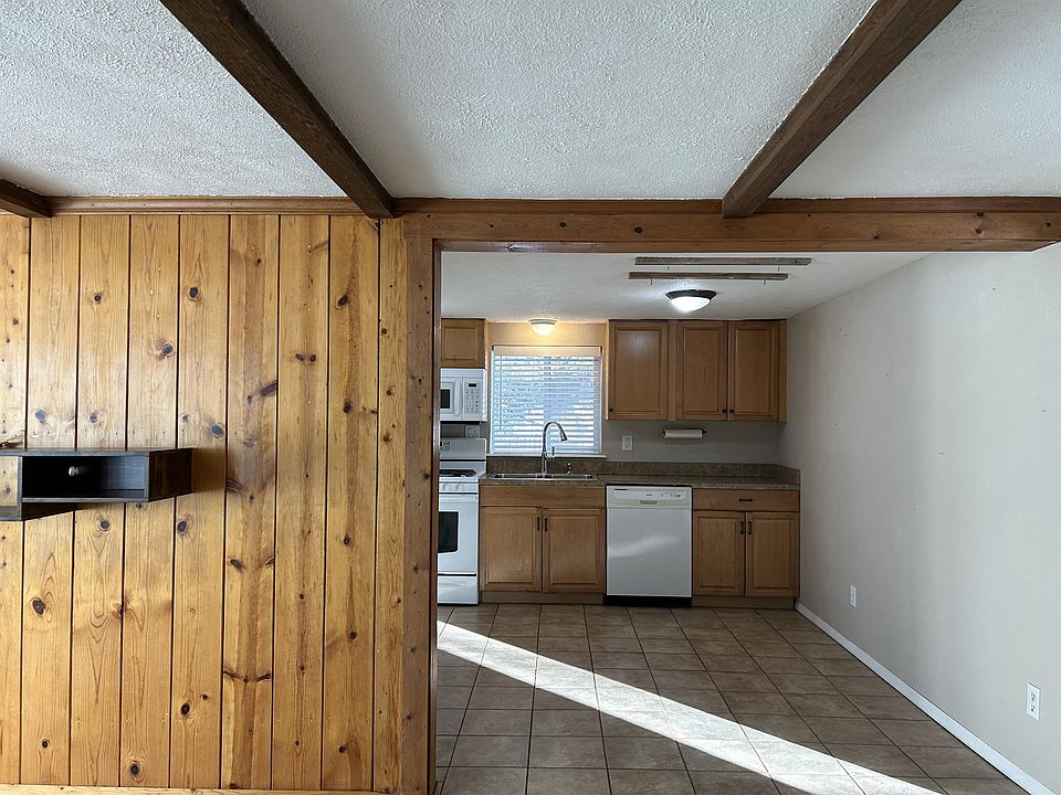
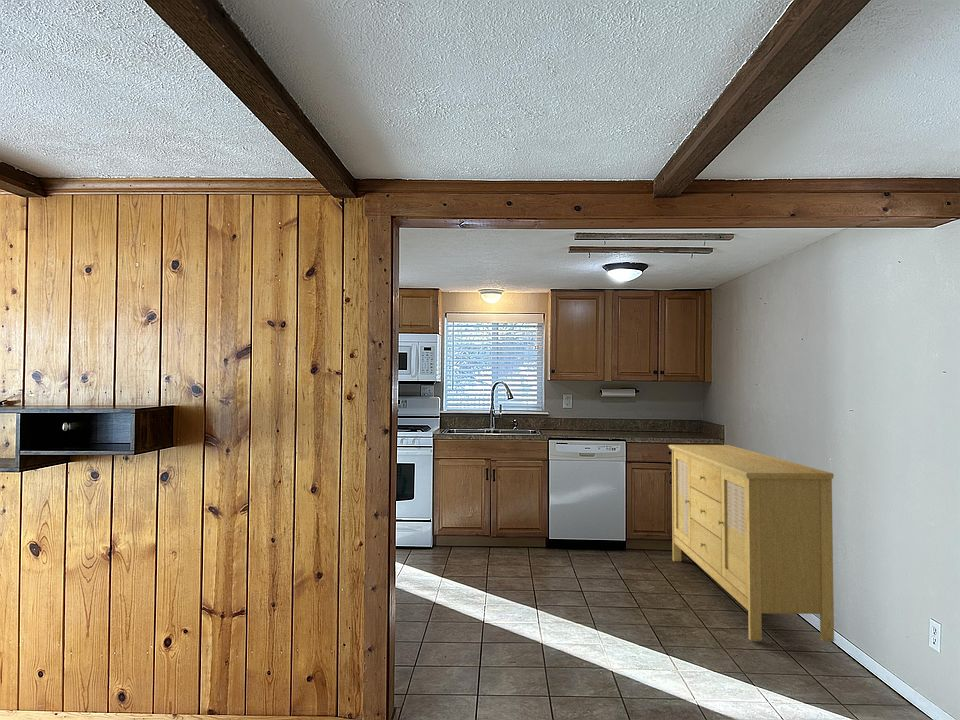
+ sideboard (735, 524)
